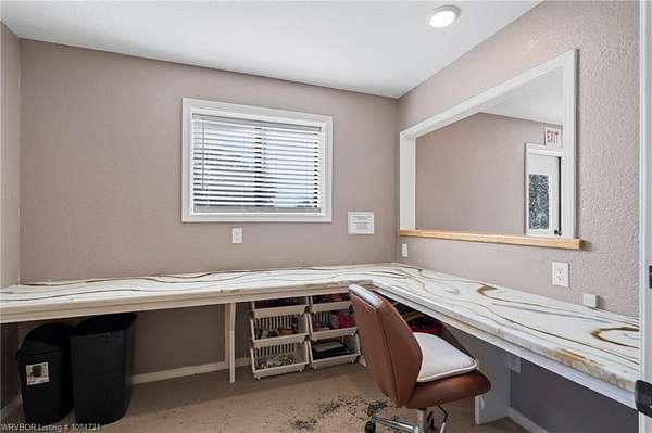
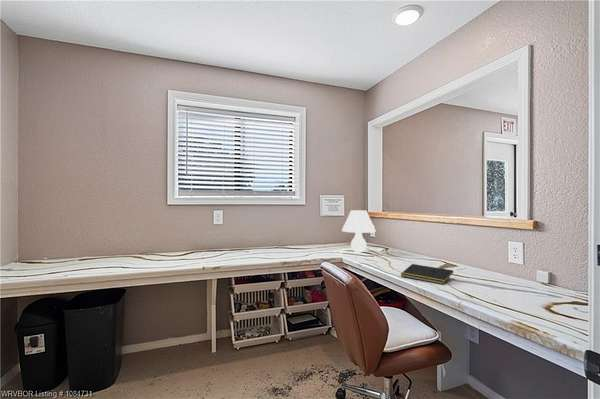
+ notepad (426, 273)
+ table lamp (359, 231)
